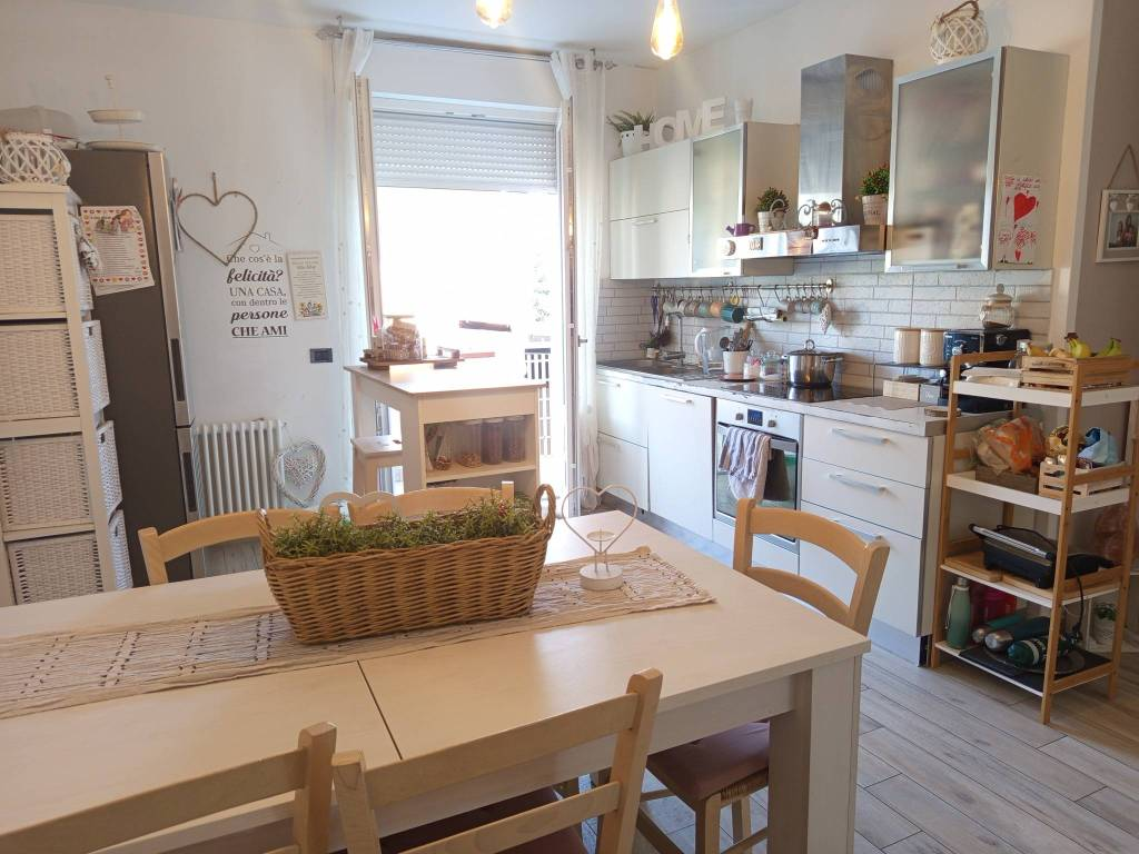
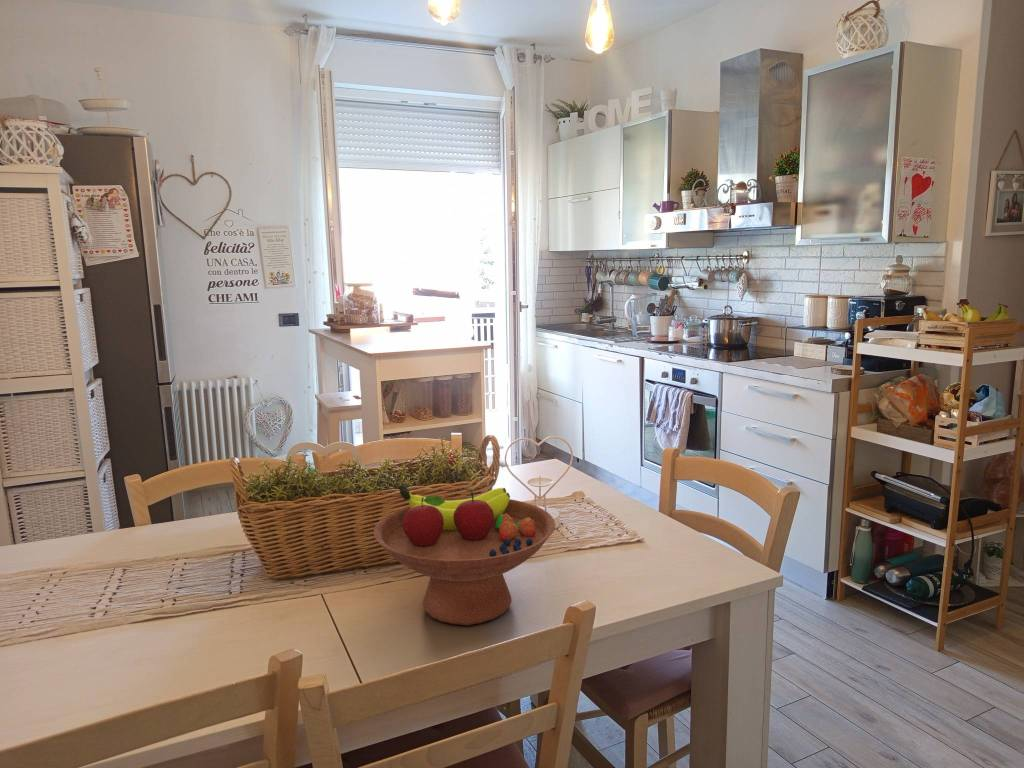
+ fruit bowl (465, 549)
